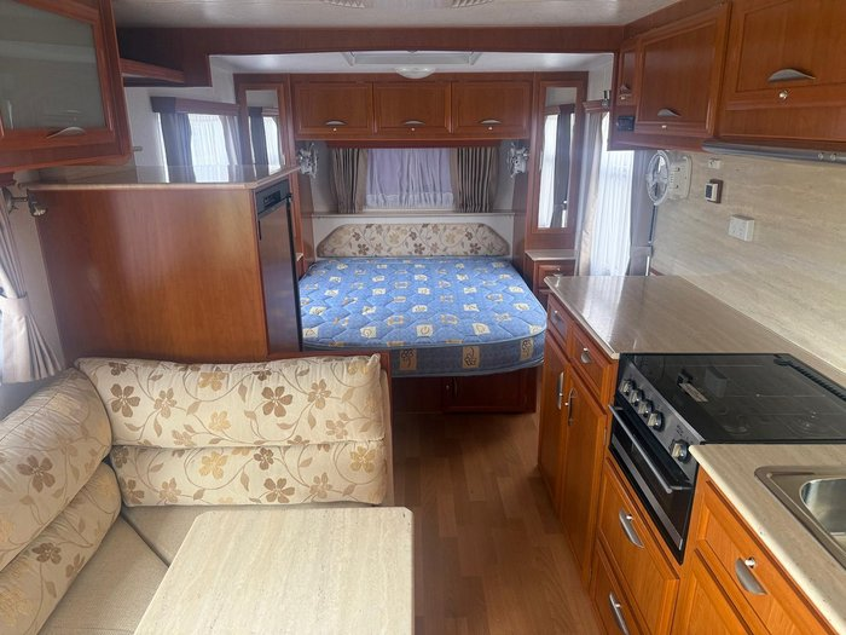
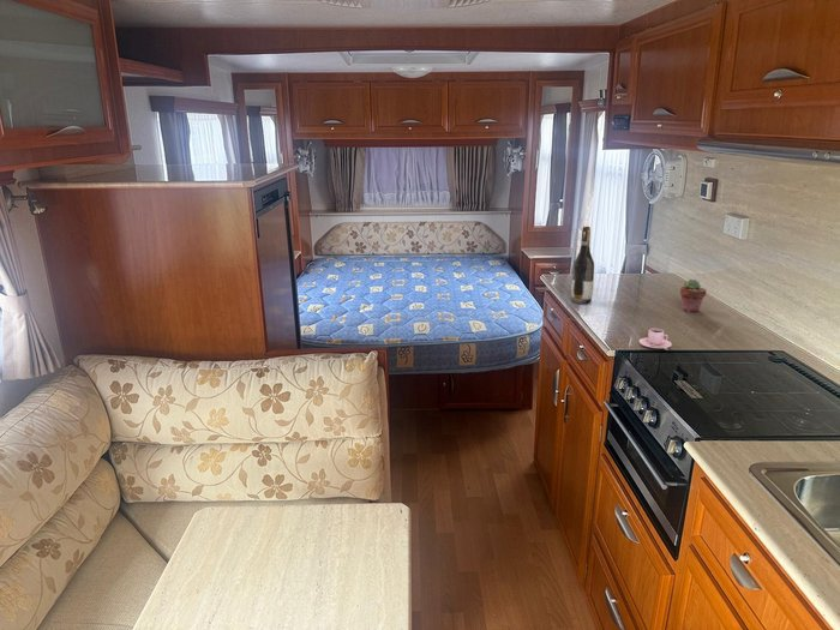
+ wine bottle (583, 264)
+ teacup (658, 329)
+ potted succulent (692, 294)
